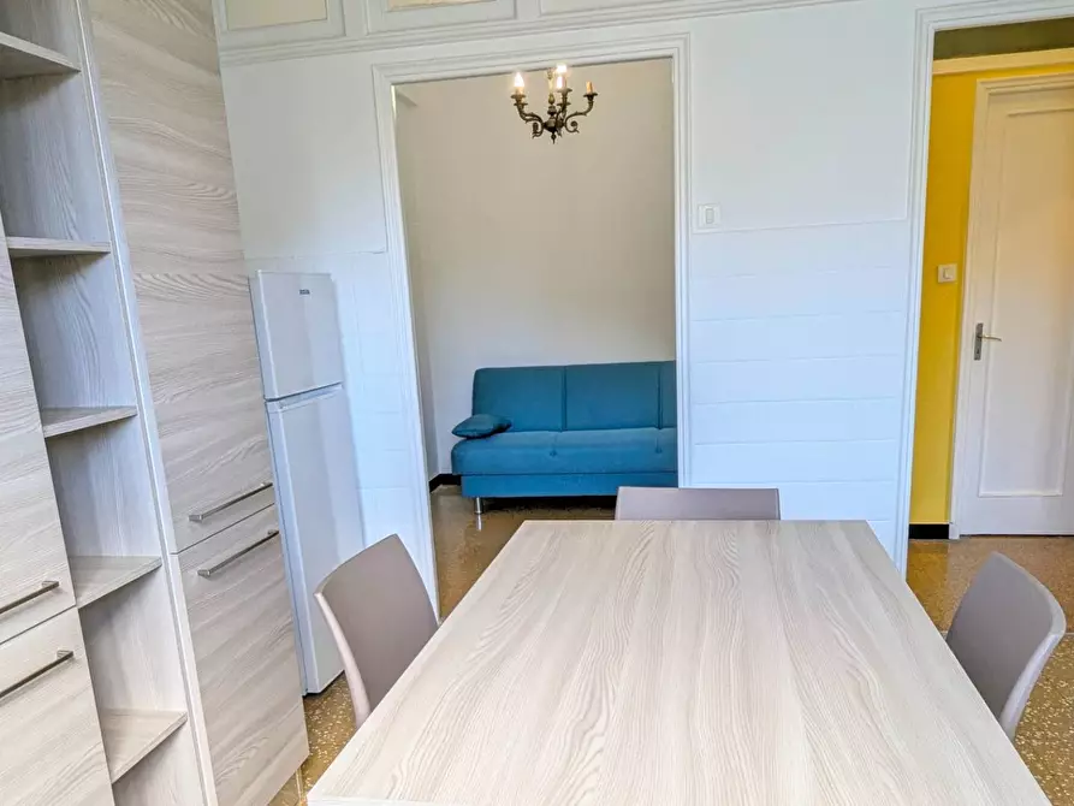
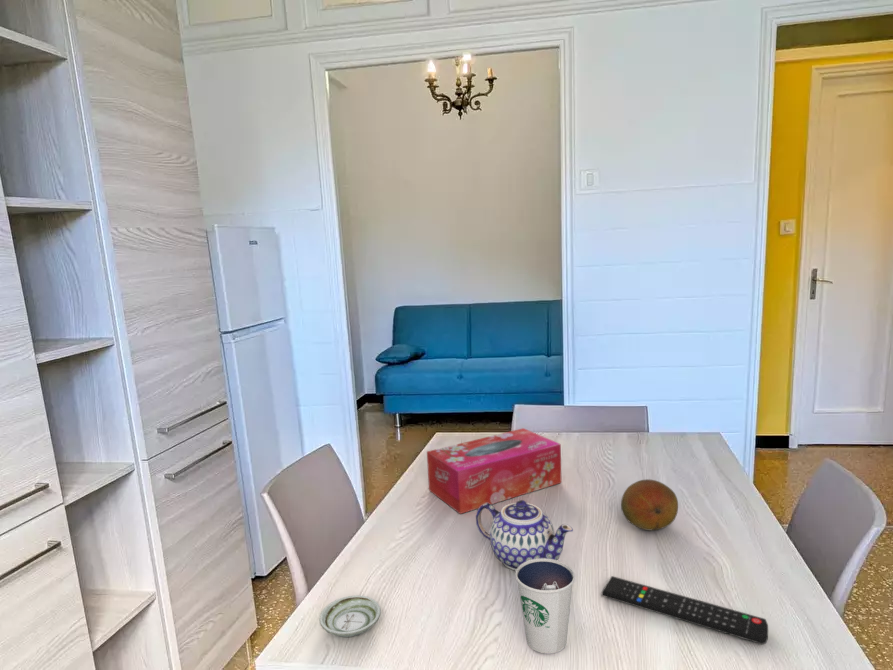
+ saucer (350, 619)
+ dixie cup (545, 607)
+ remote control (681, 609)
+ tissue box (494, 467)
+ fruit (647, 502)
+ teapot (522, 531)
